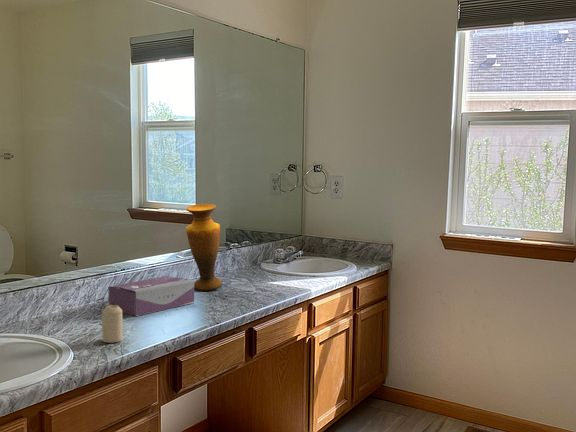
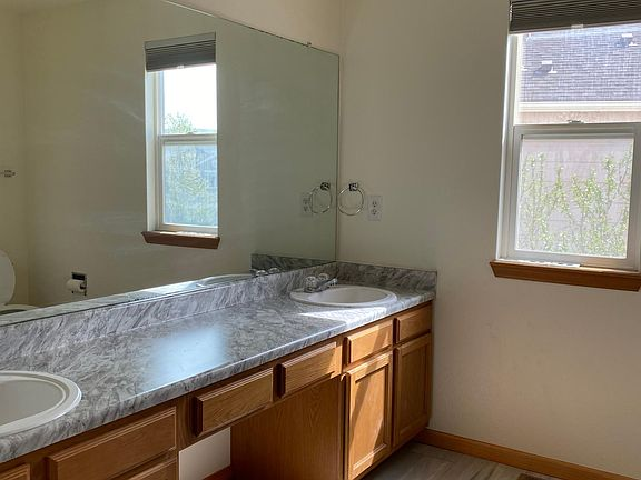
- candle (112, 322)
- vase (204, 247)
- tissue box (152, 293)
